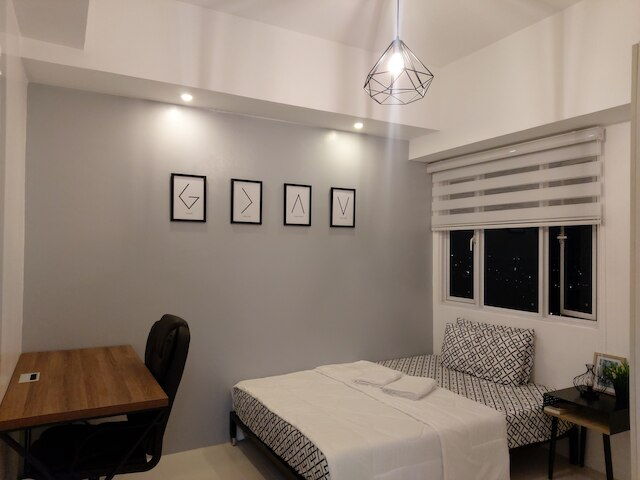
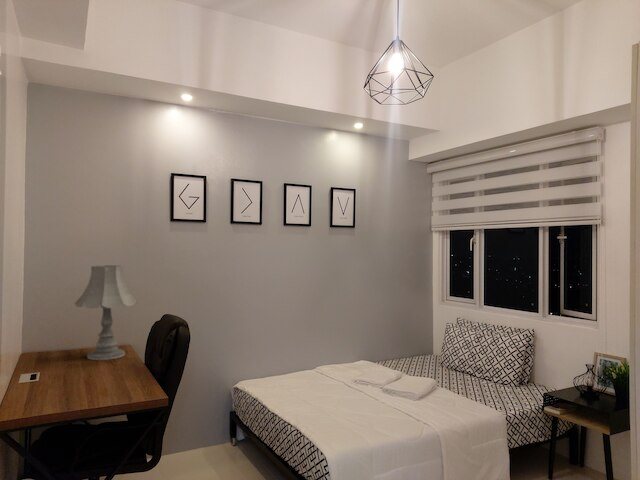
+ table lamp (106, 310)
